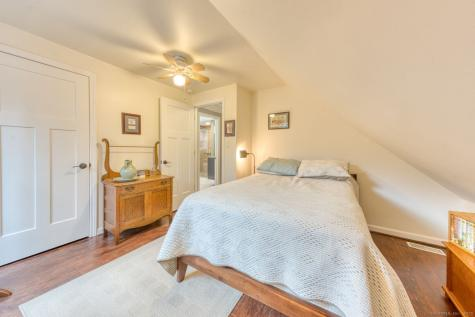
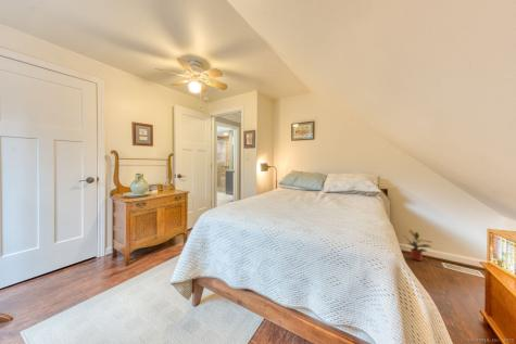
+ potted plant (417, 245)
